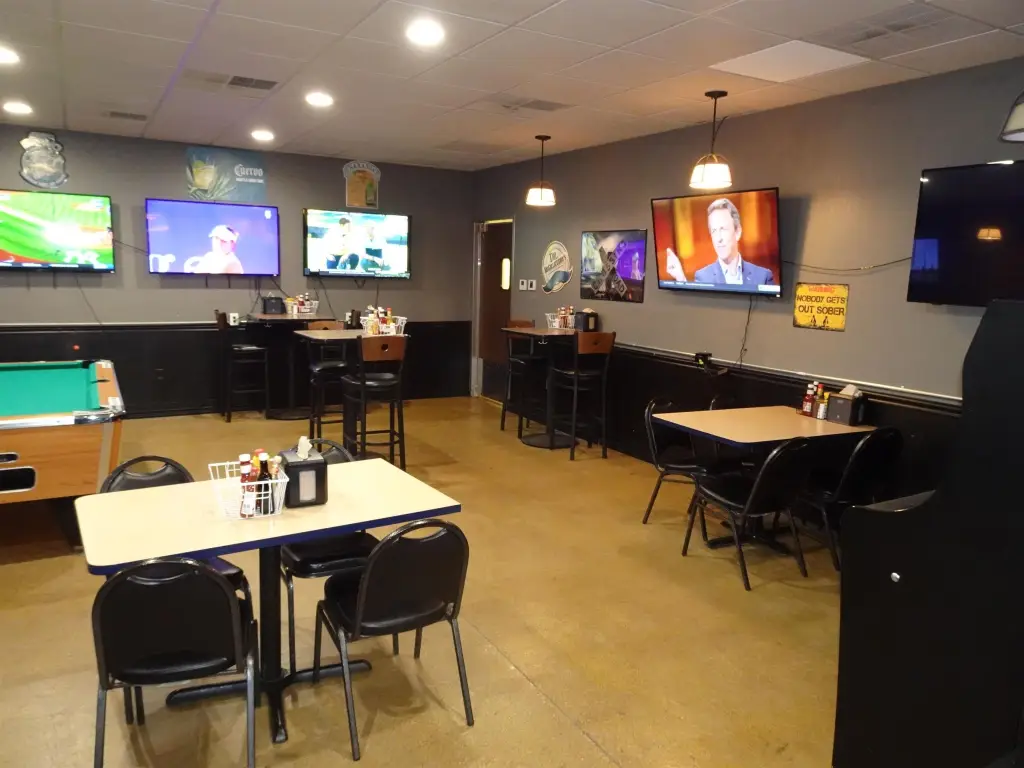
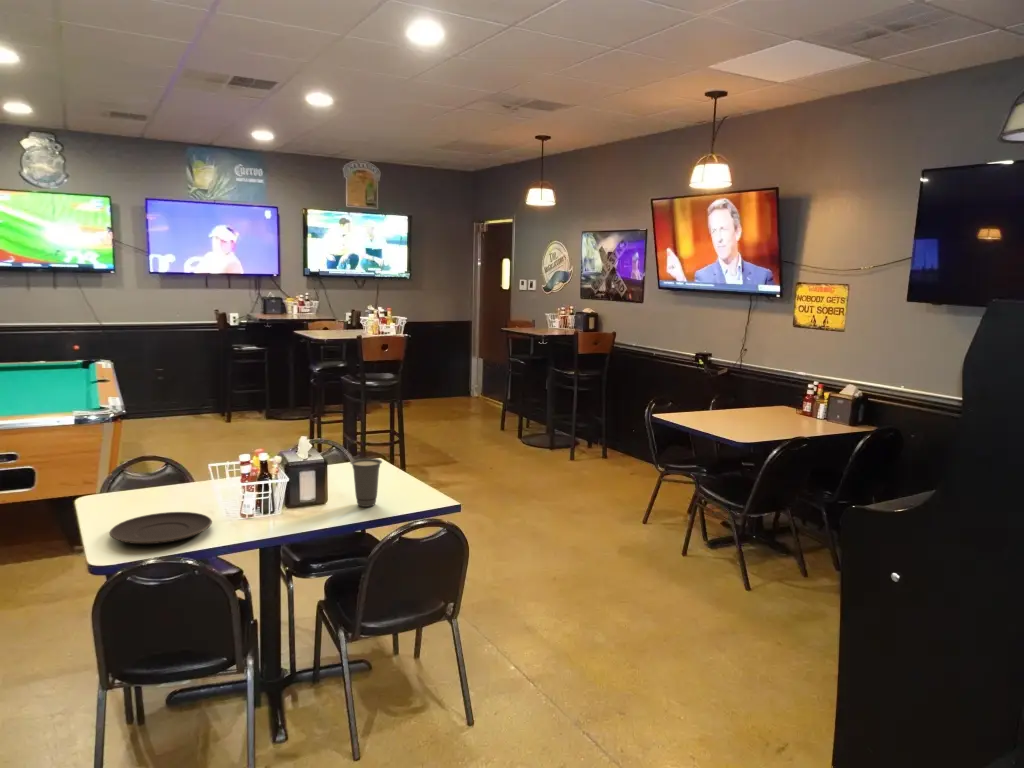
+ plate (162, 529)
+ cup (366, 483)
